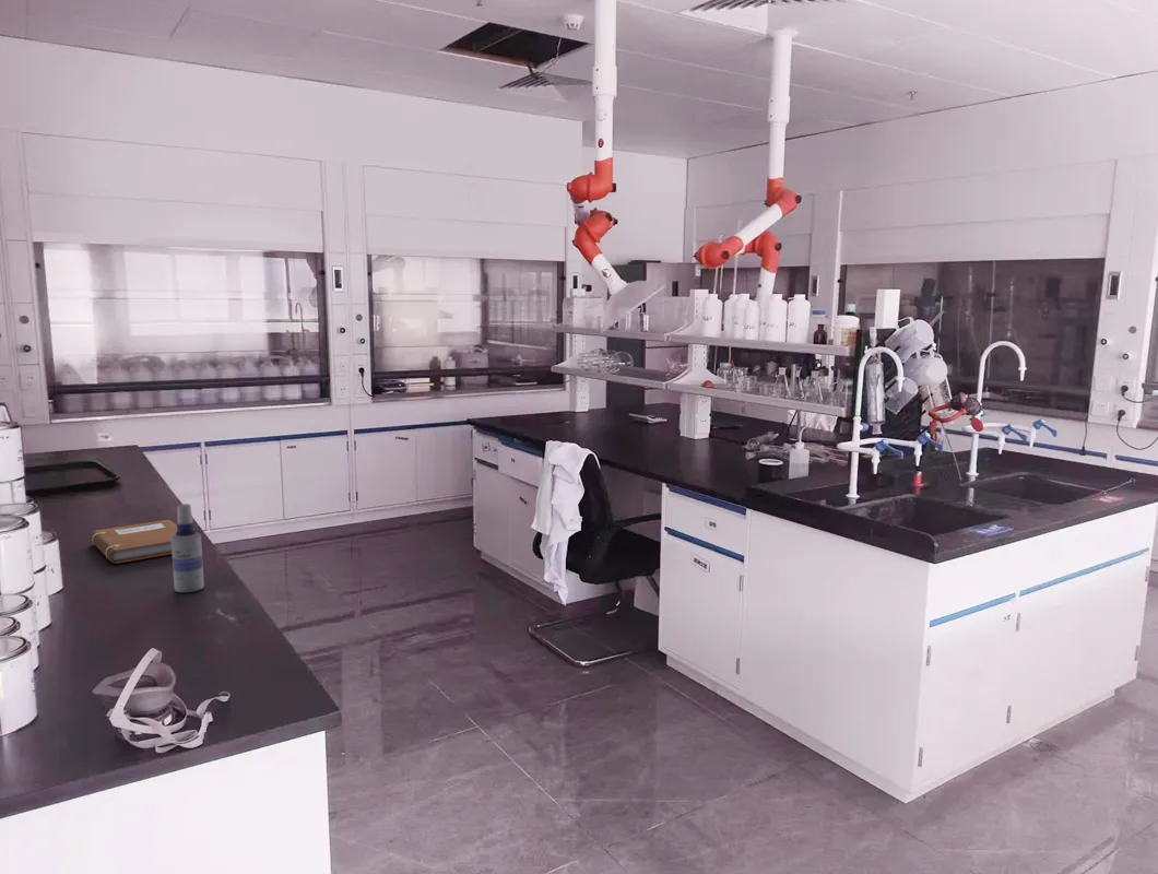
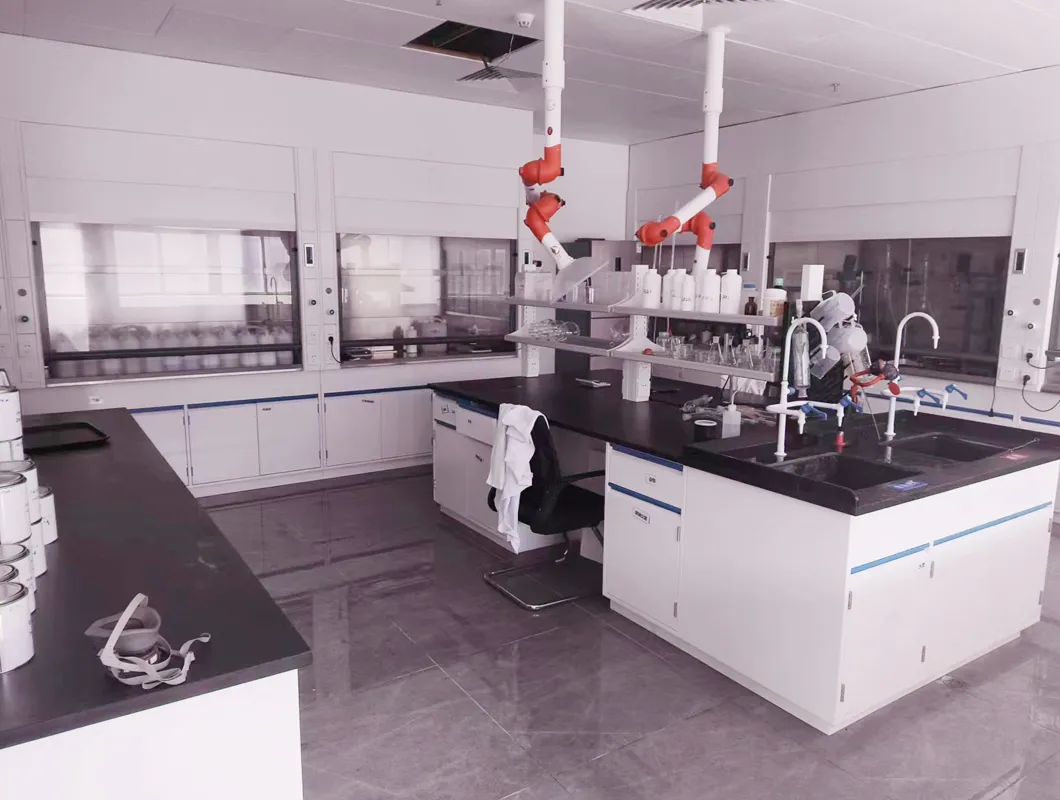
- notebook (140, 540)
- spray bottle (186, 546)
